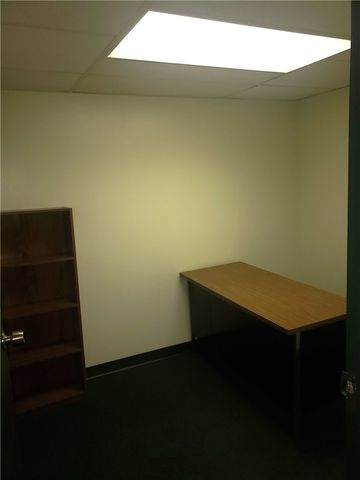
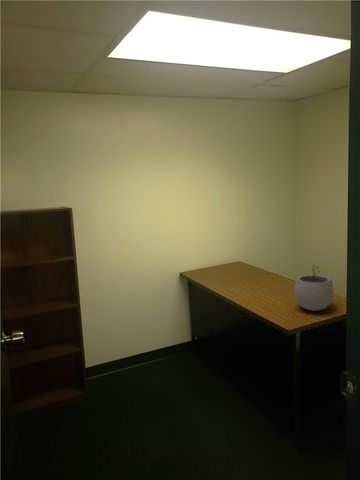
+ plant pot (313, 286)
